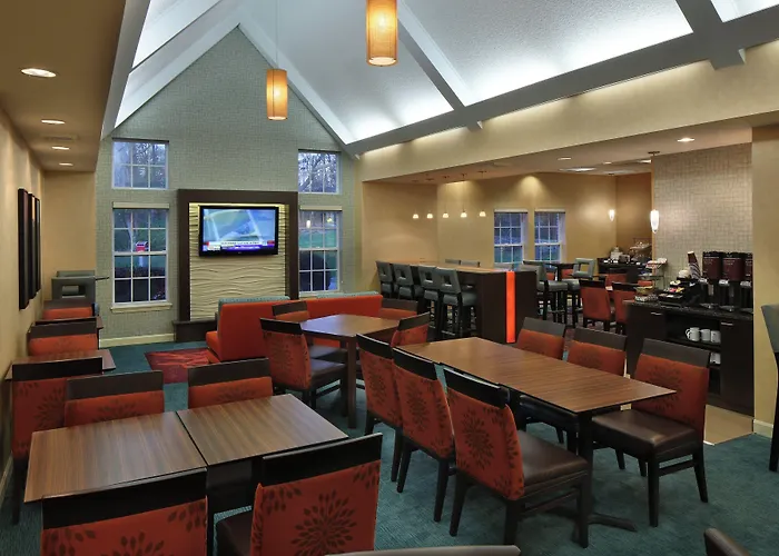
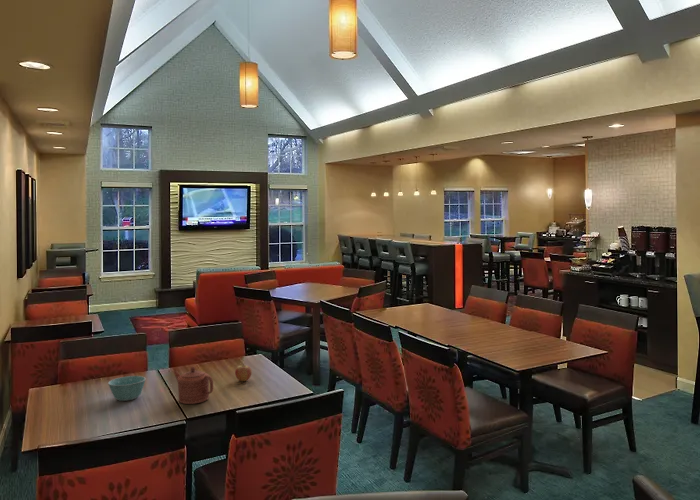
+ bowl (127, 389)
+ fruit (243, 372)
+ teapot (193, 383)
